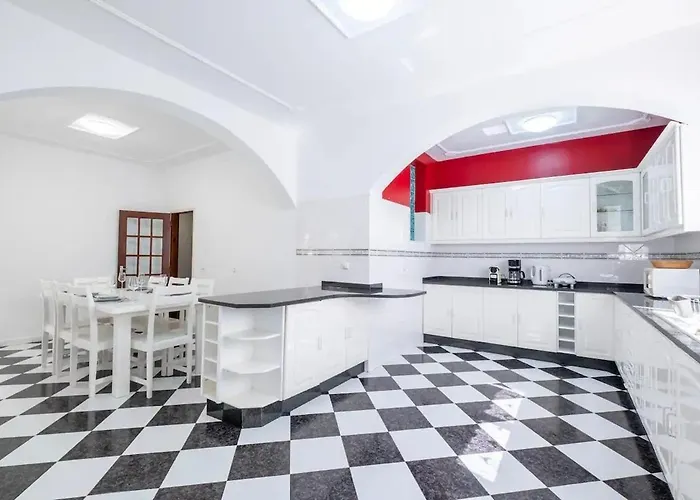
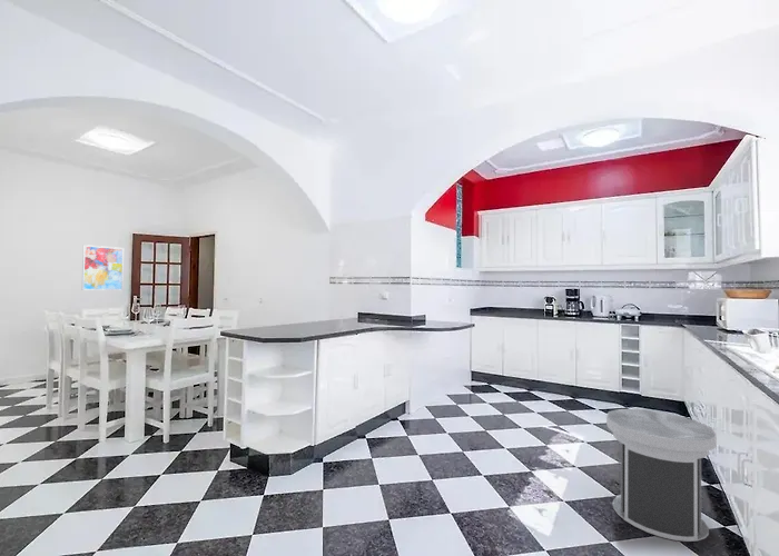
+ revolving door (658, 468)
+ wall art (103, 268)
